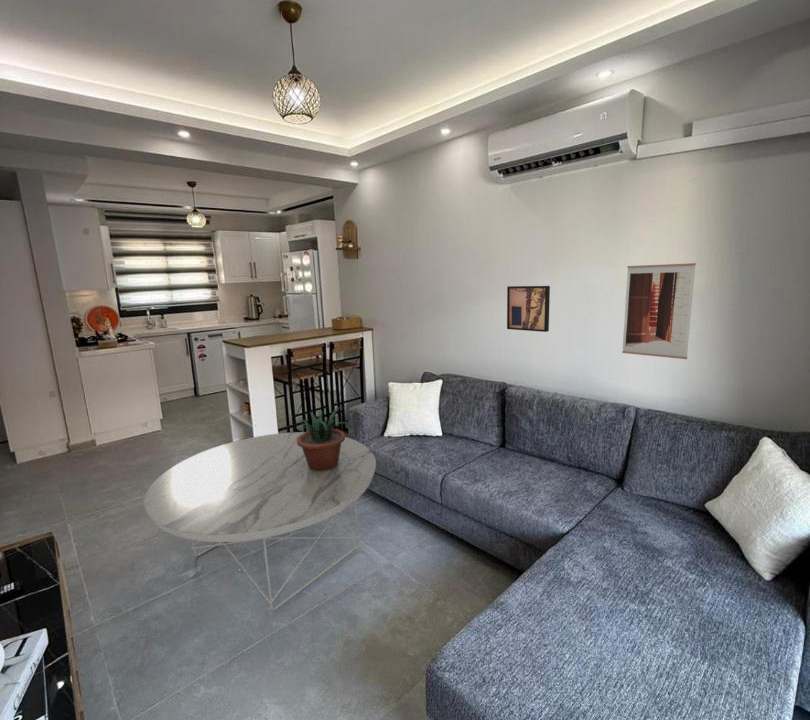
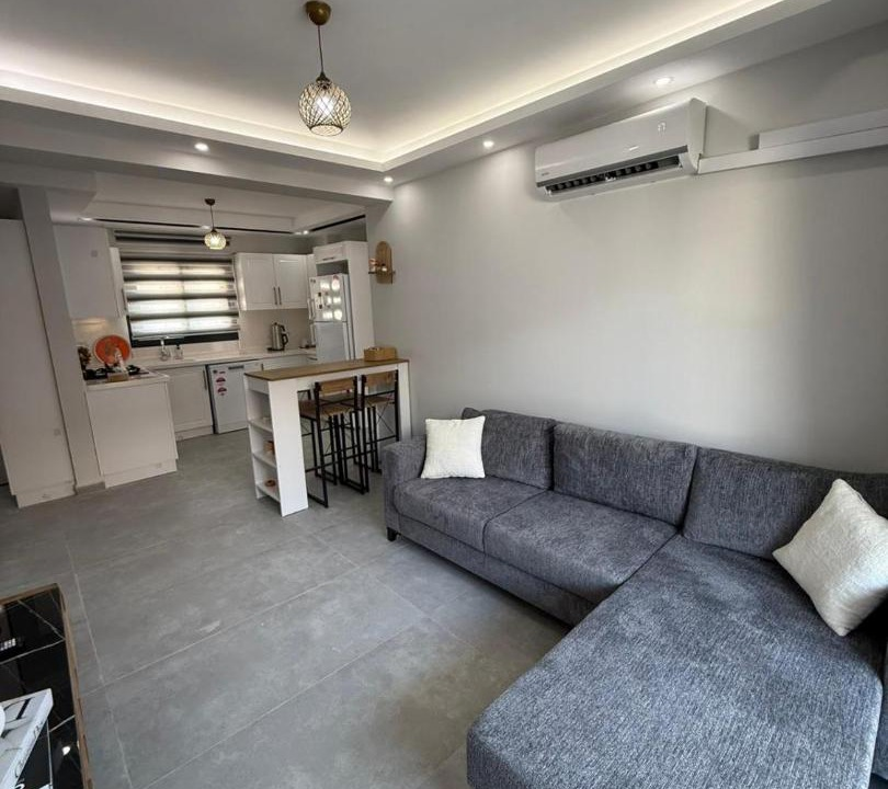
- wall art (656, 311)
- wall art (527, 308)
- potted plant (326, 439)
- coffee table (273, 512)
